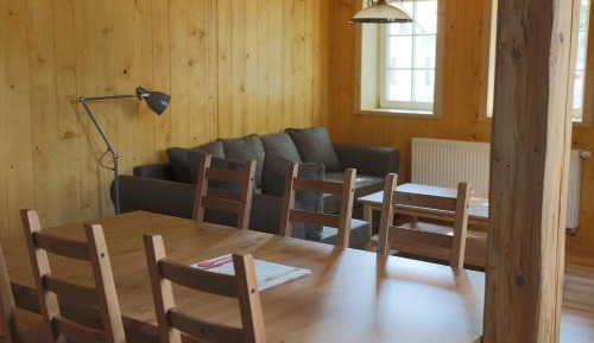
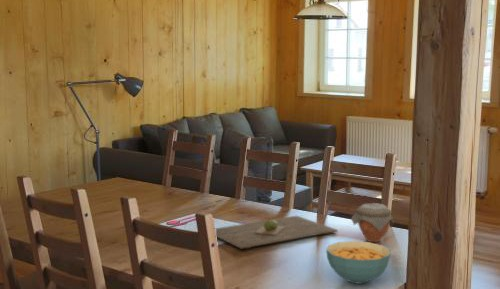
+ cereal bowl (357, 265)
+ cutting board (271, 225)
+ jar (374, 223)
